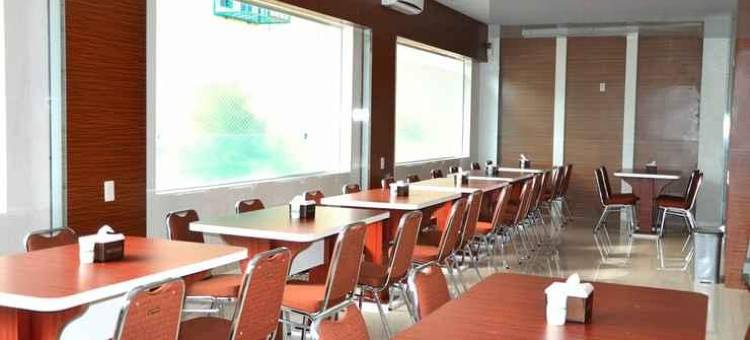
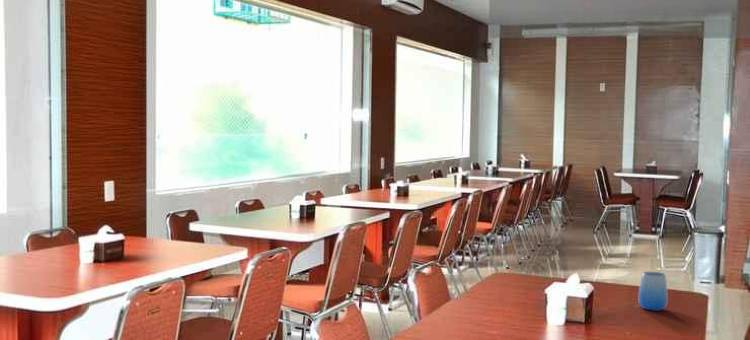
+ cup (653, 290)
